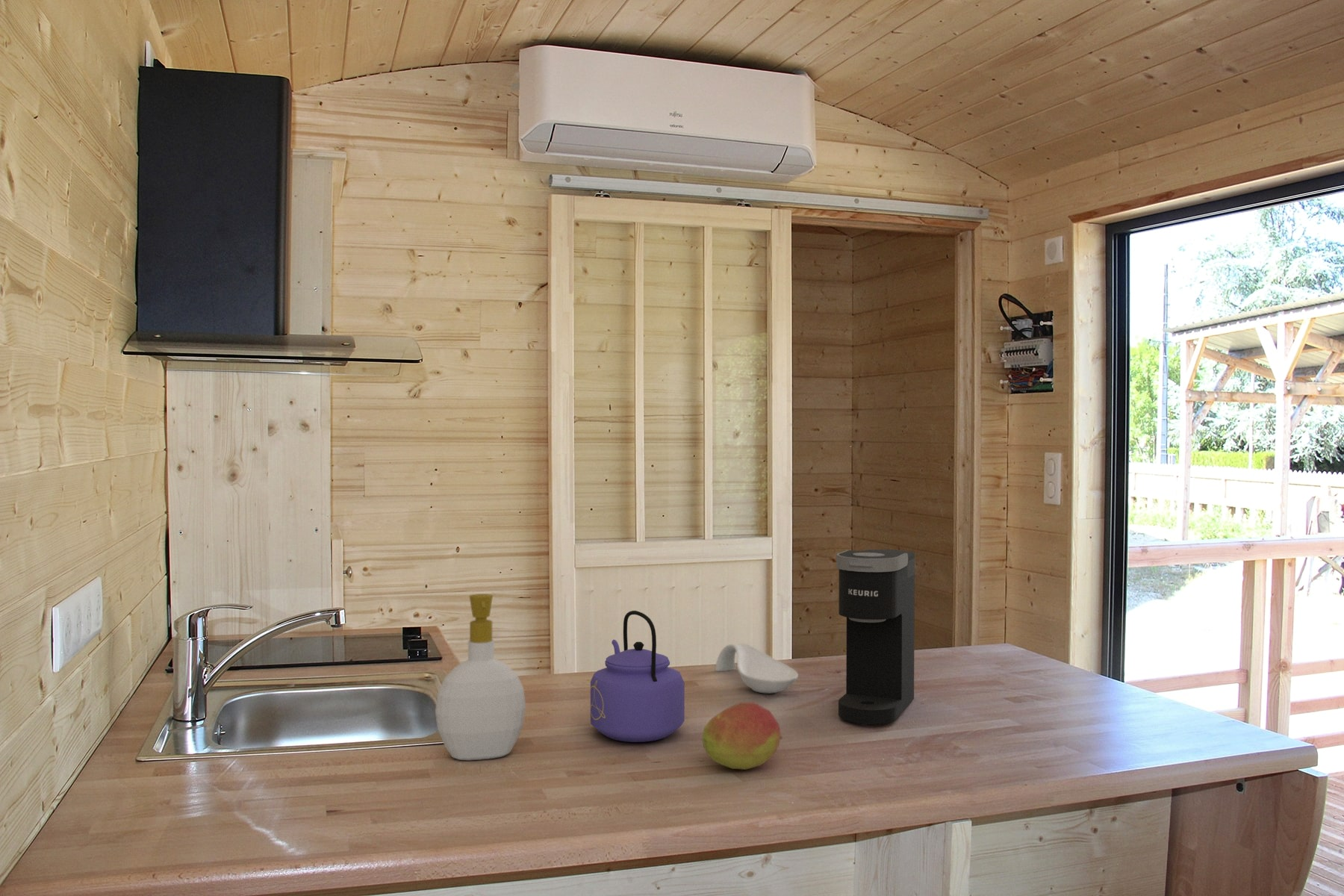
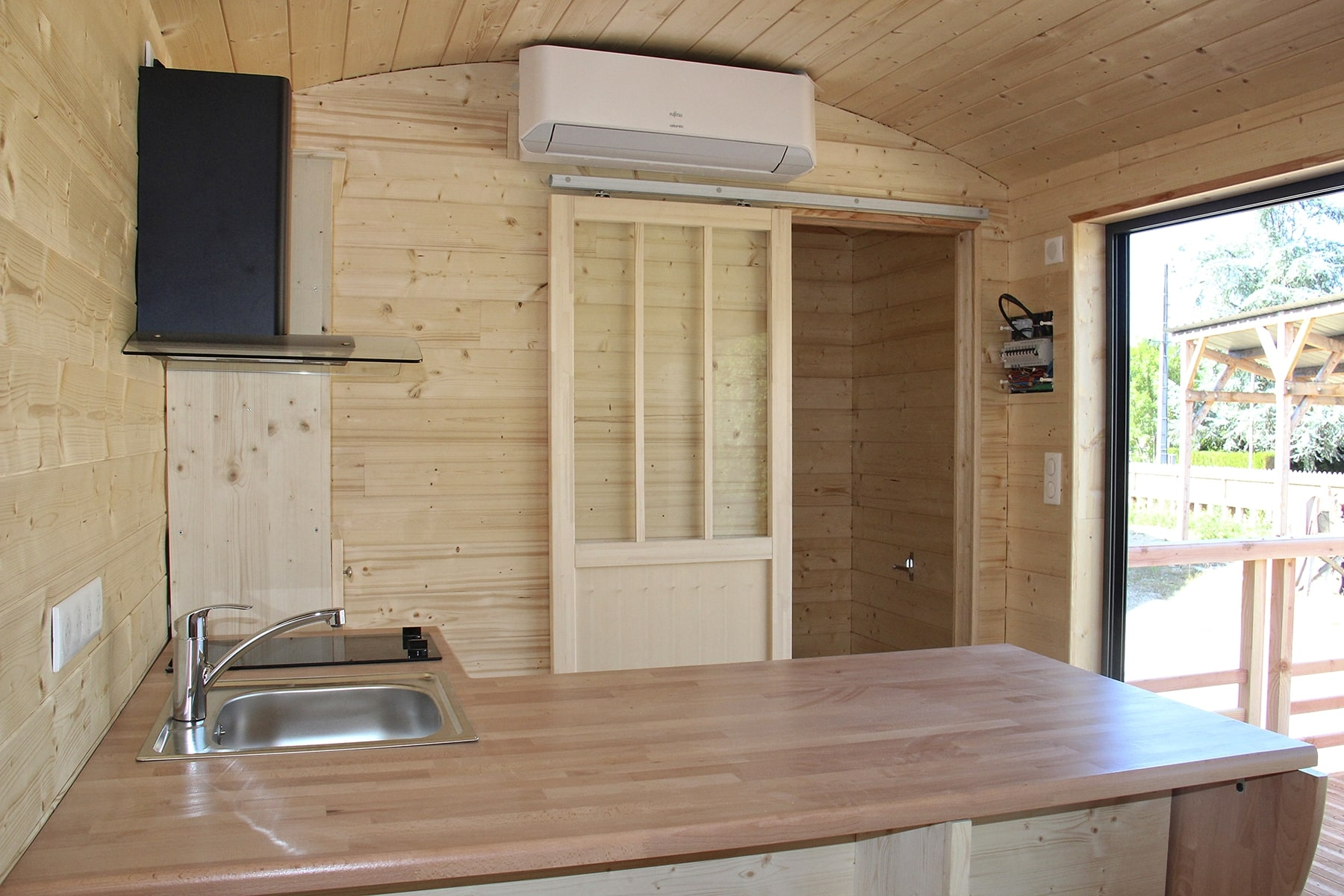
- kettle (633, 668)
- coffee maker (877, 629)
- soap bottle (481, 676)
- fruit (742, 736)
- spoon rest (752, 666)
